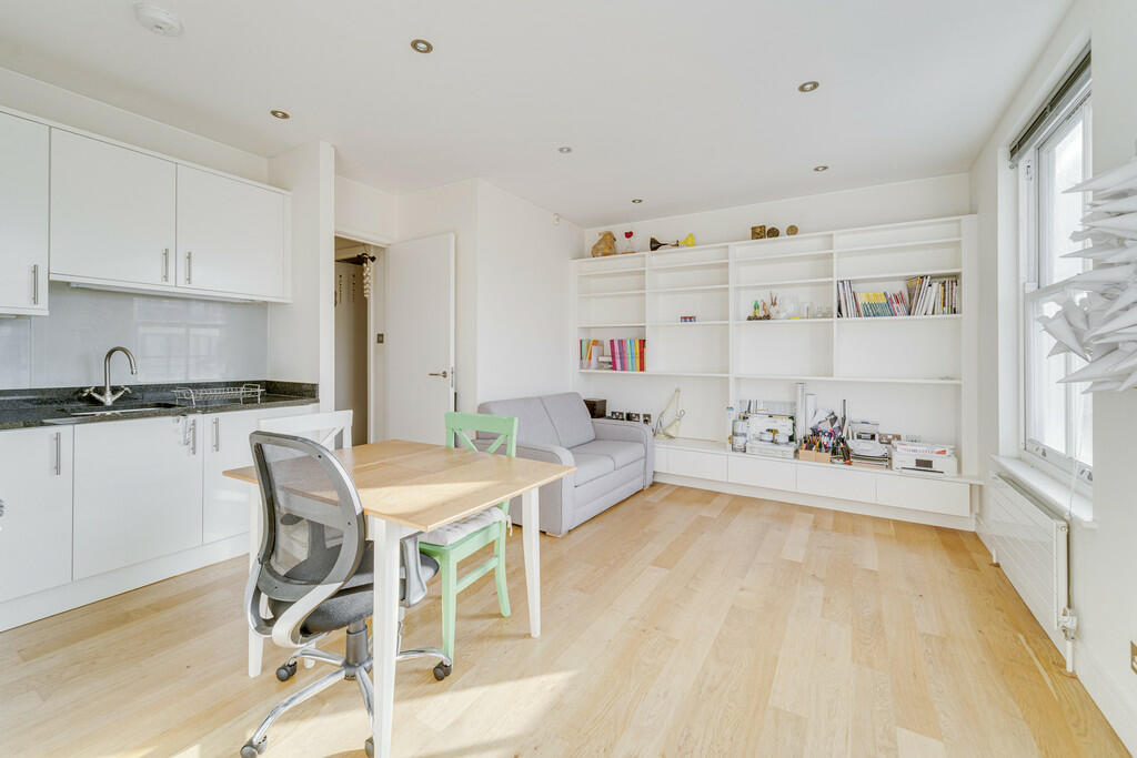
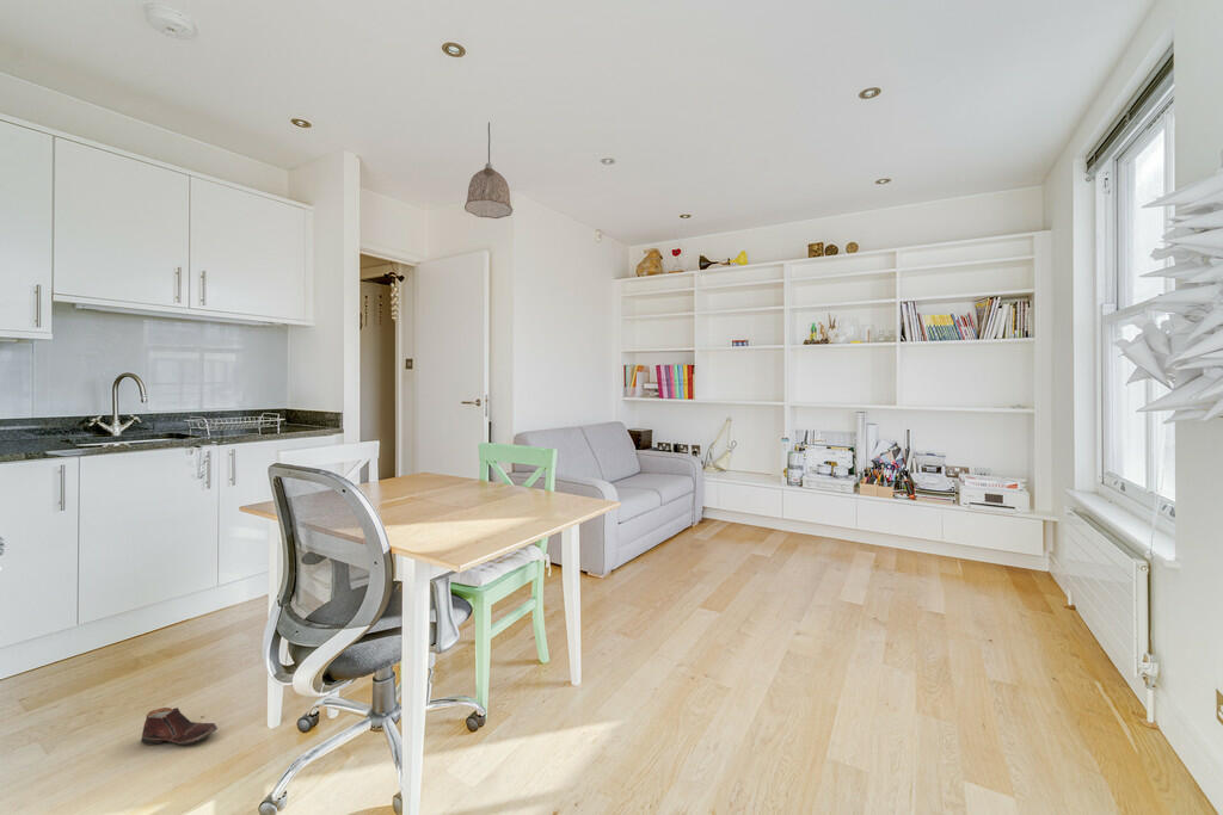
+ shoe (180, 723)
+ pendant lamp (488, 166)
